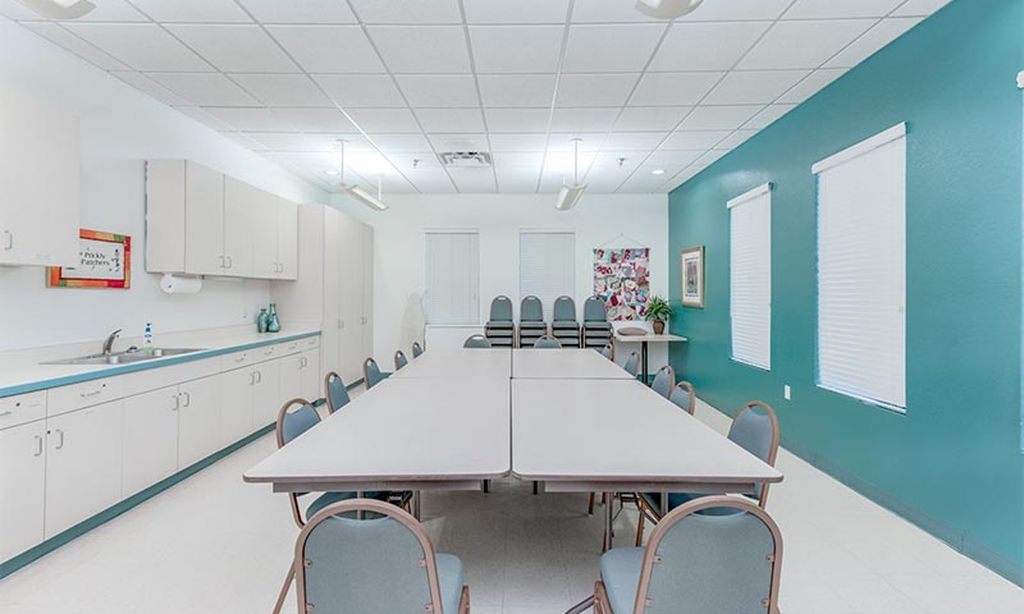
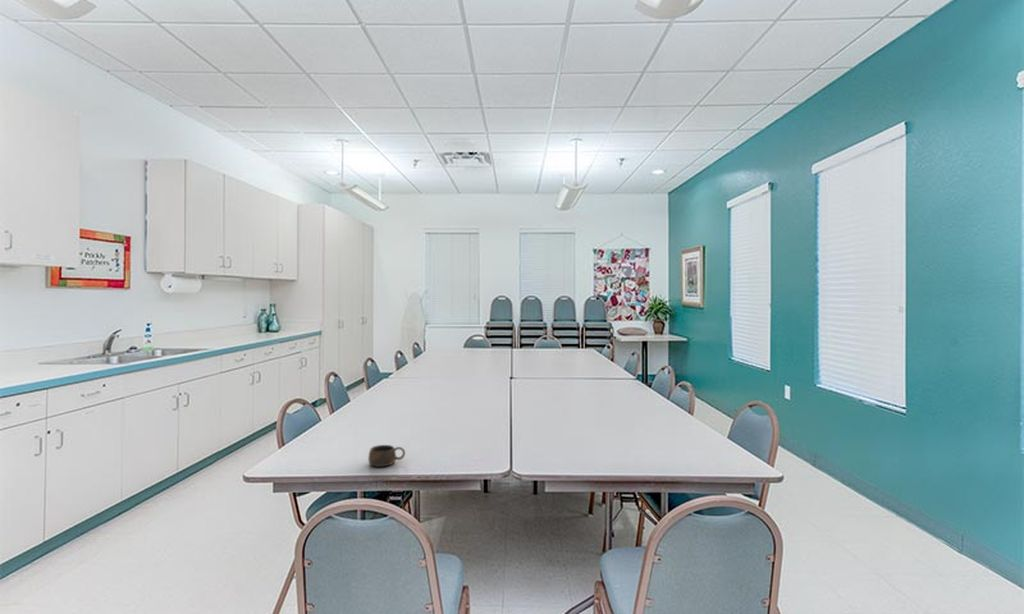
+ cup (386, 455)
